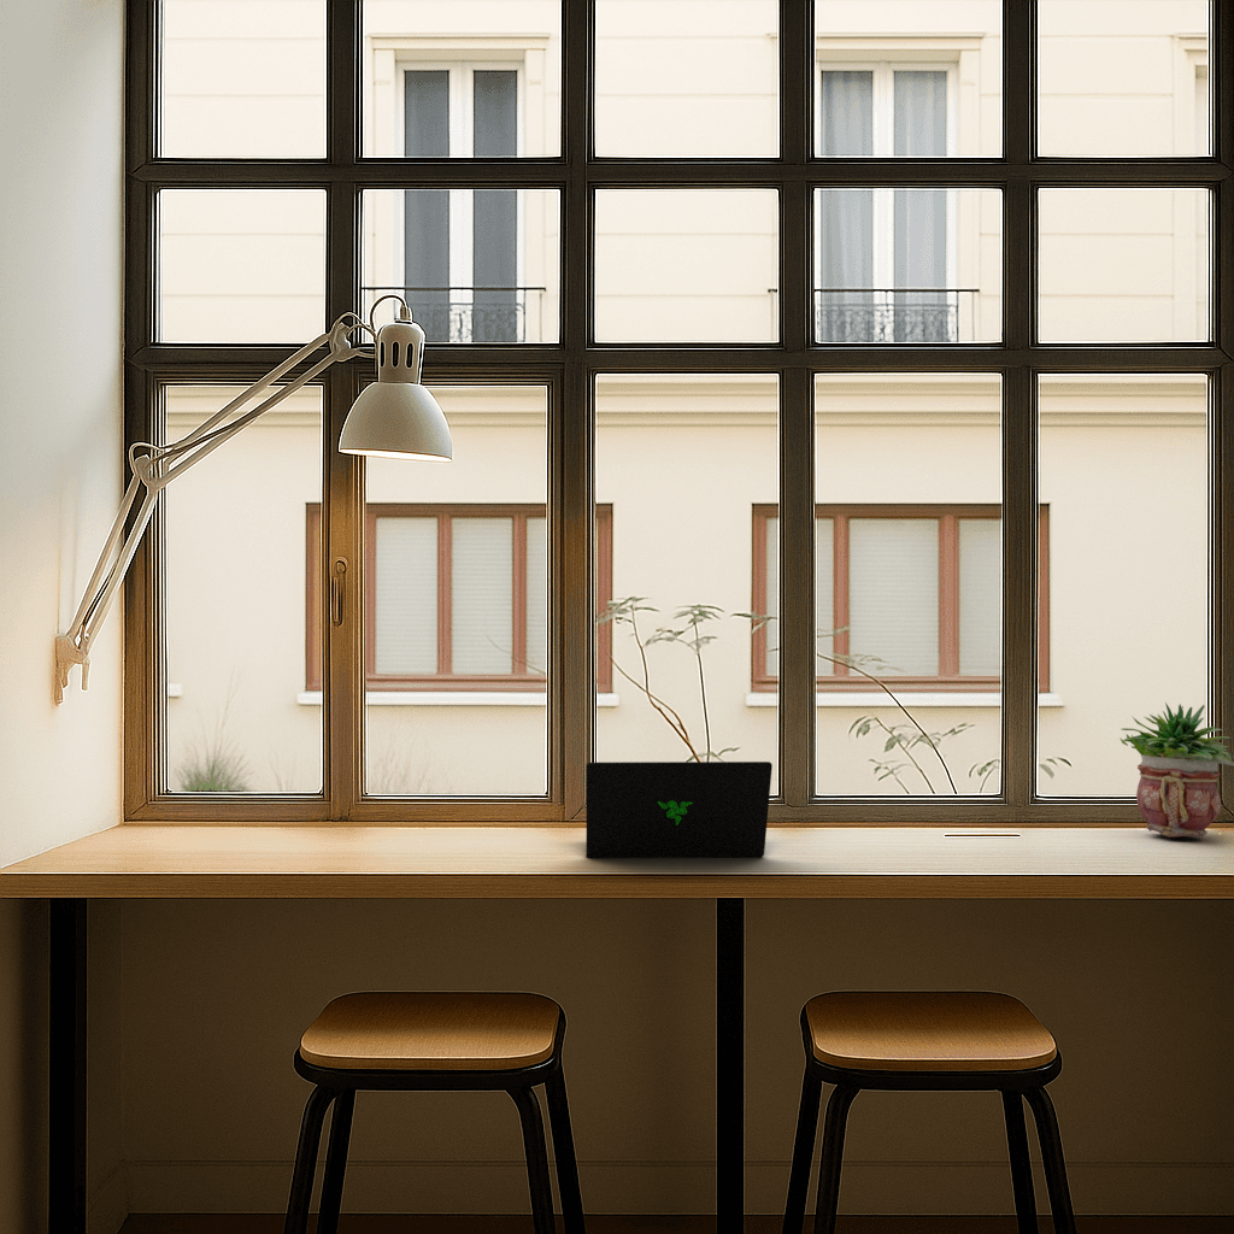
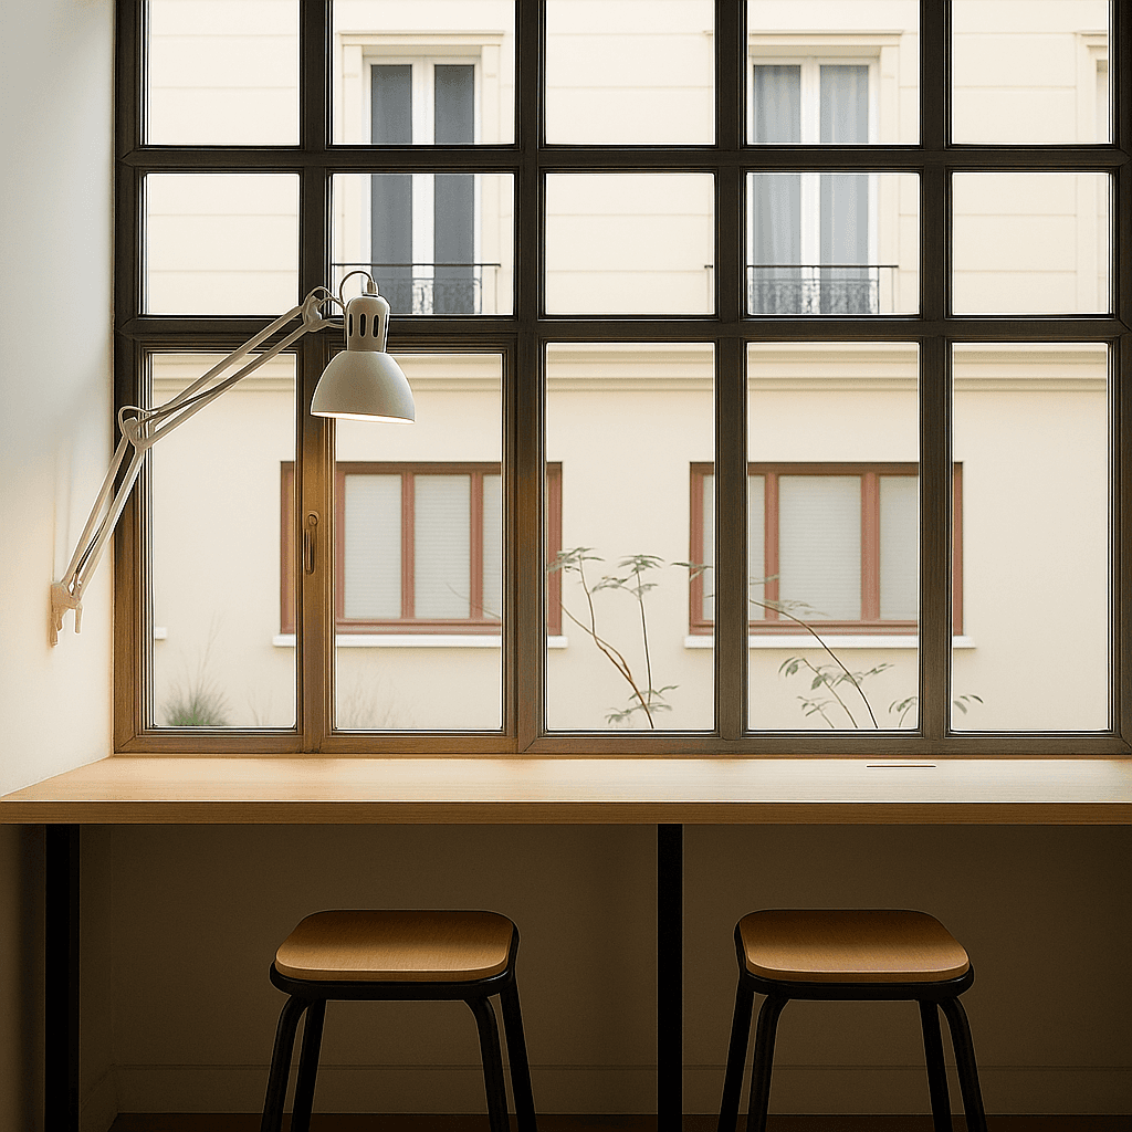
- laptop (672, 801)
- potted plant (1177, 768)
